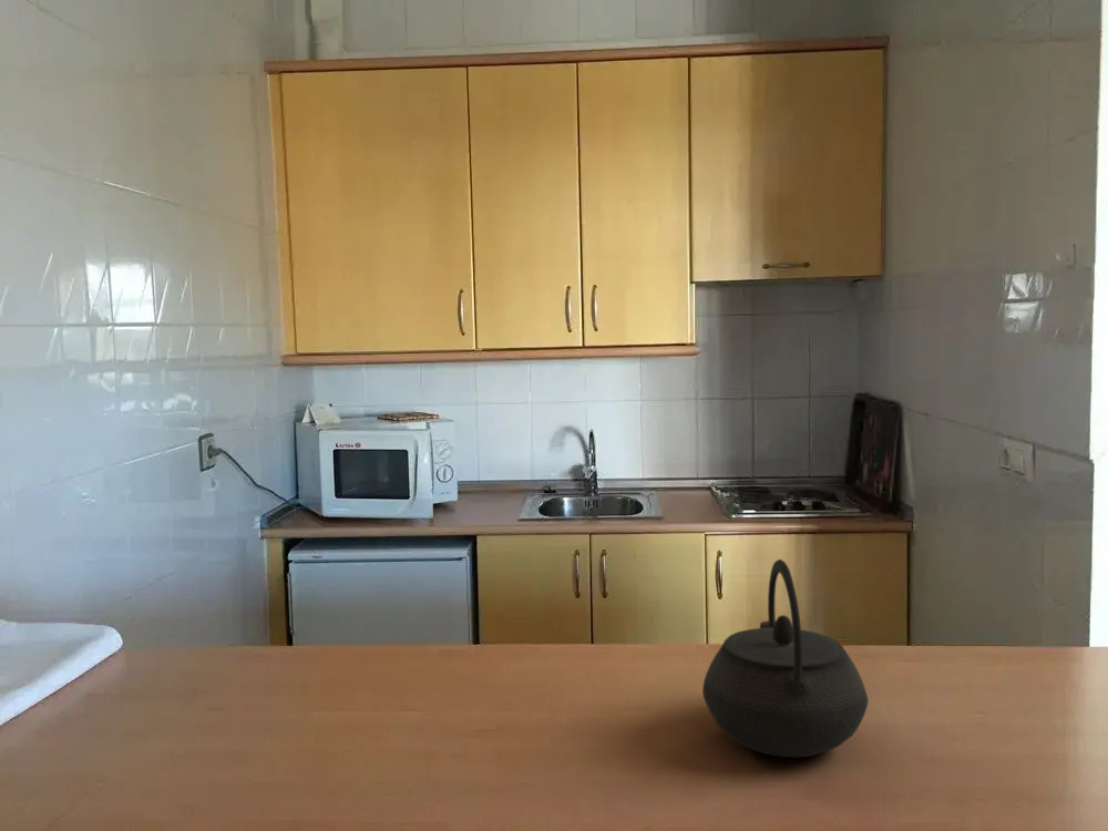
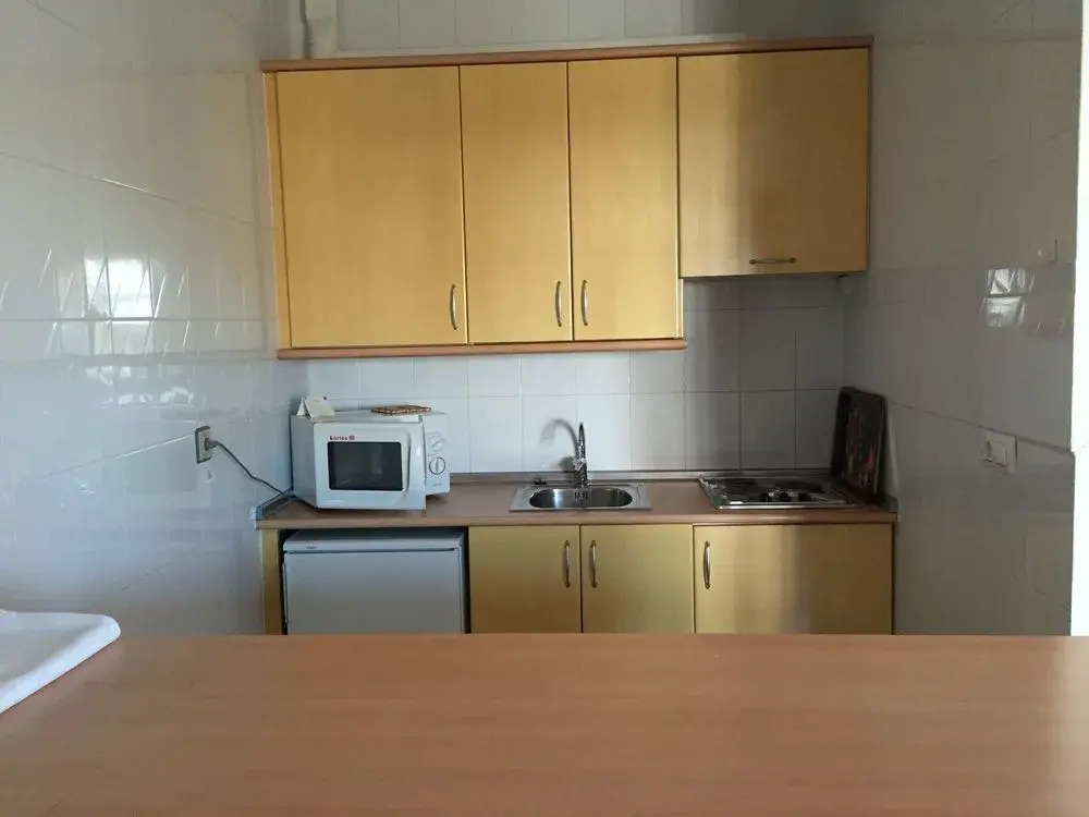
- kettle (781, 646)
